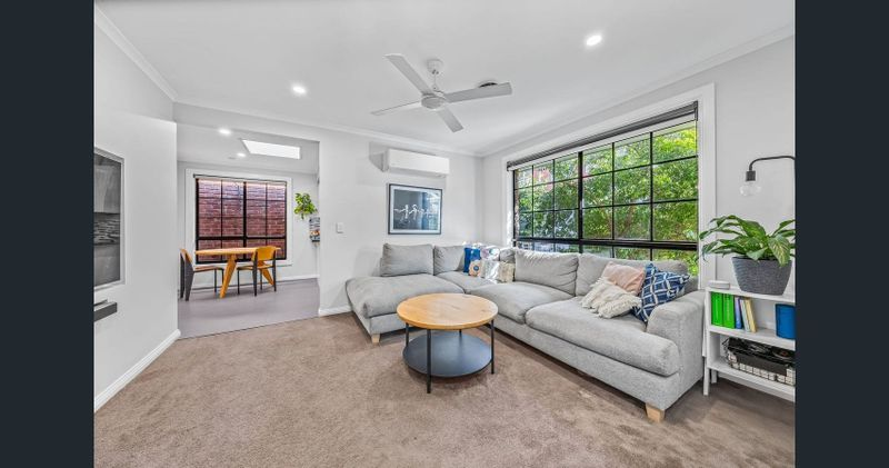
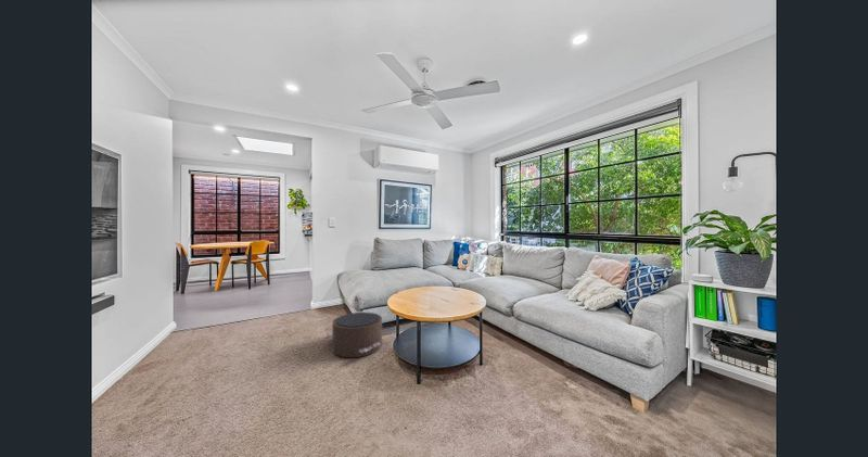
+ pouf (354, 333)
